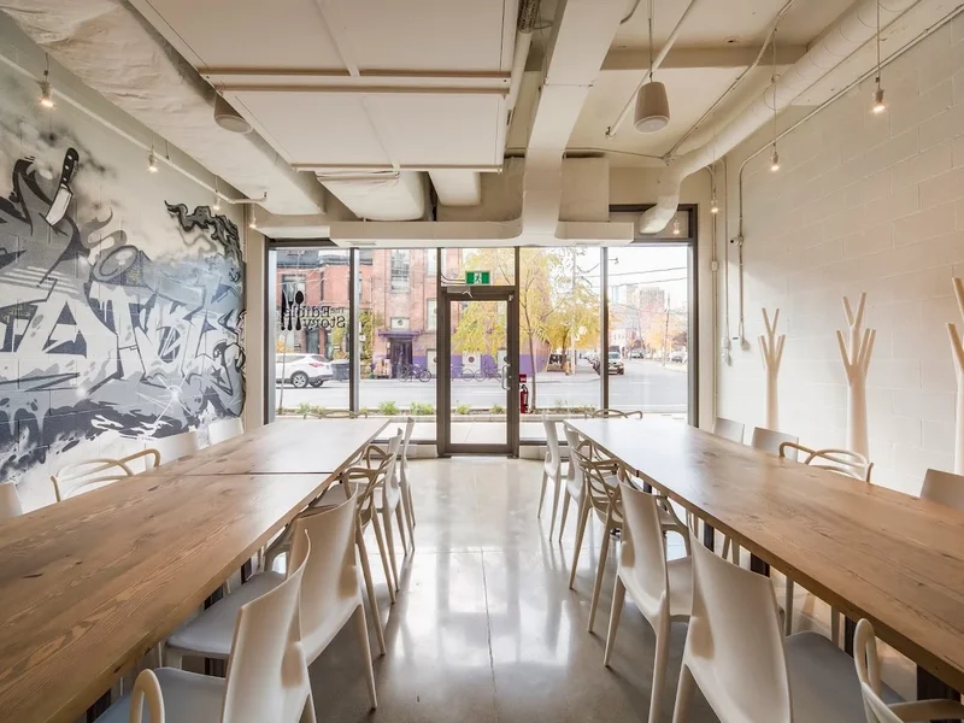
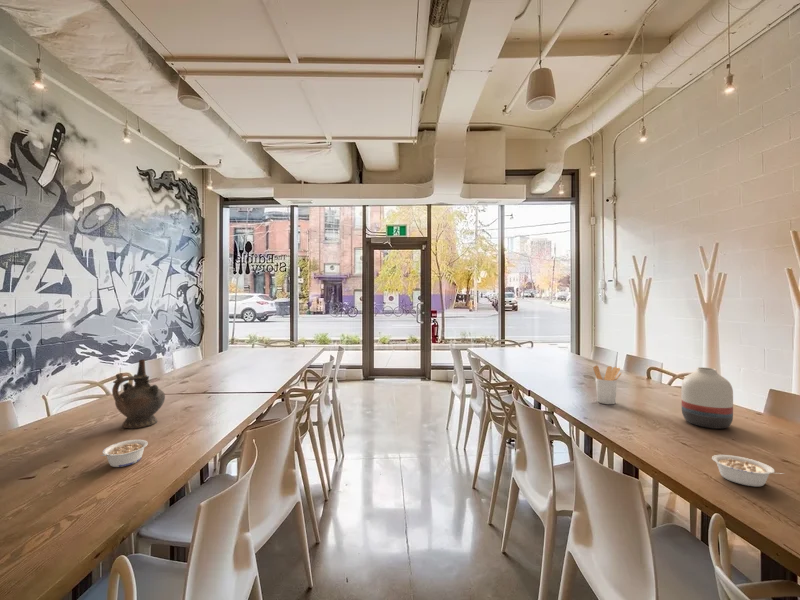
+ ceremonial vessel (138, 392)
+ legume (744, 470)
+ utensil holder (608, 383)
+ legume (125, 453)
+ vase (706, 396)
